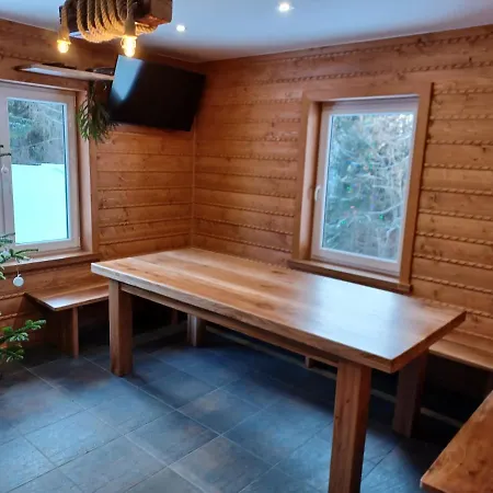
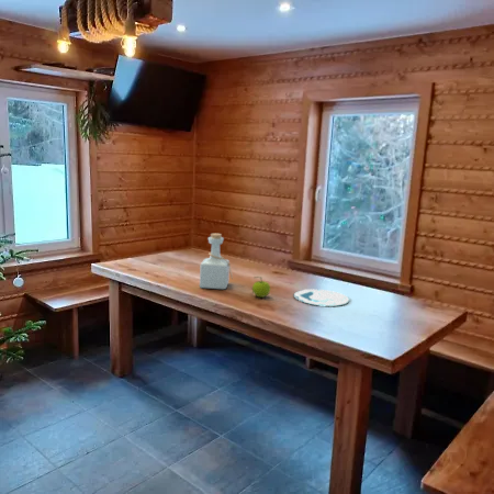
+ bottle (217, 260)
+ plate (321, 294)
+ fruit (258, 285)
